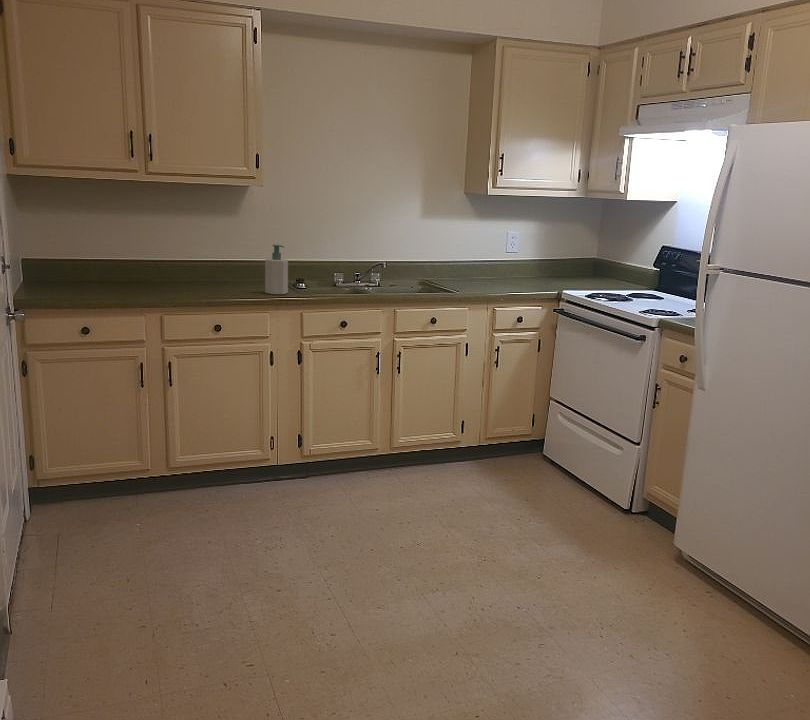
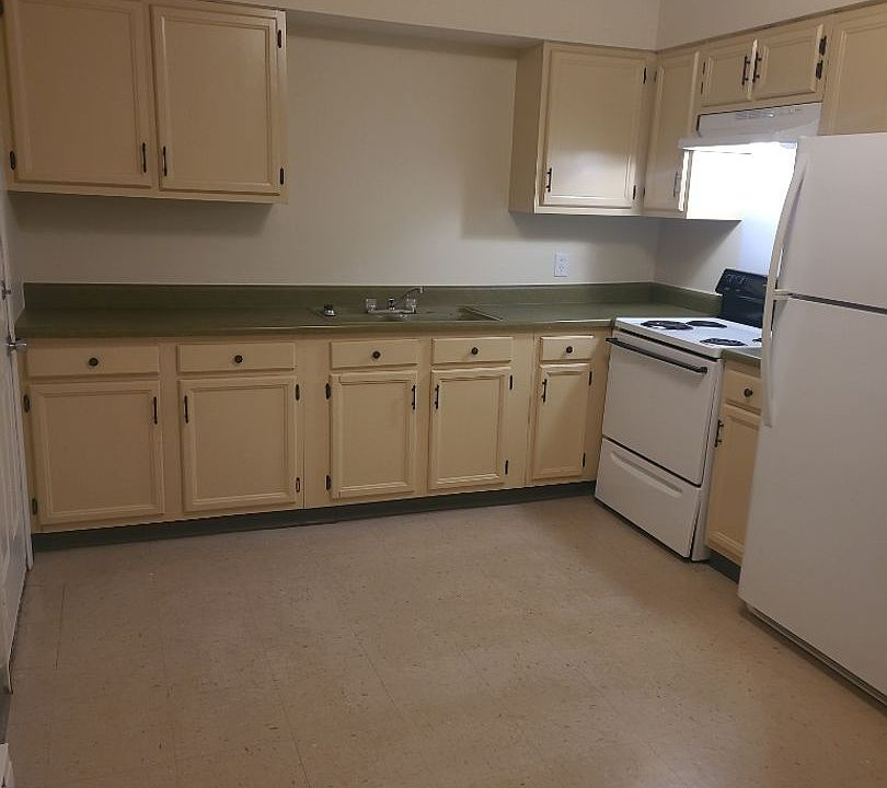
- soap bottle (276, 269)
